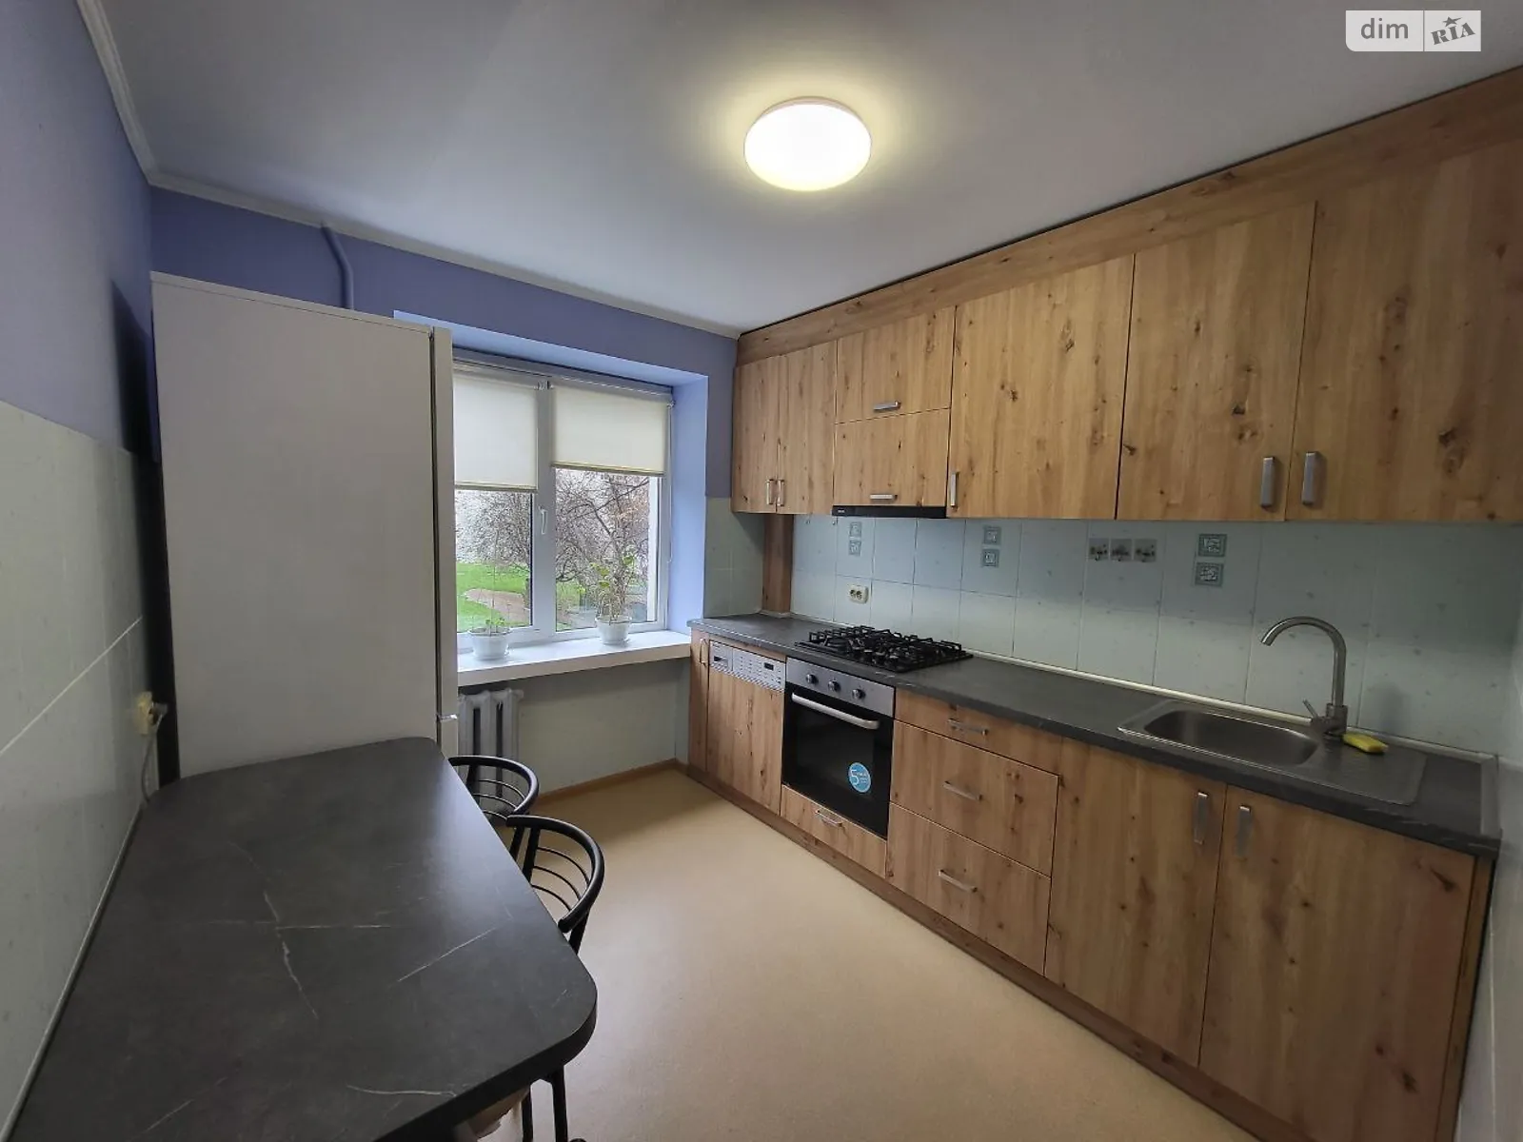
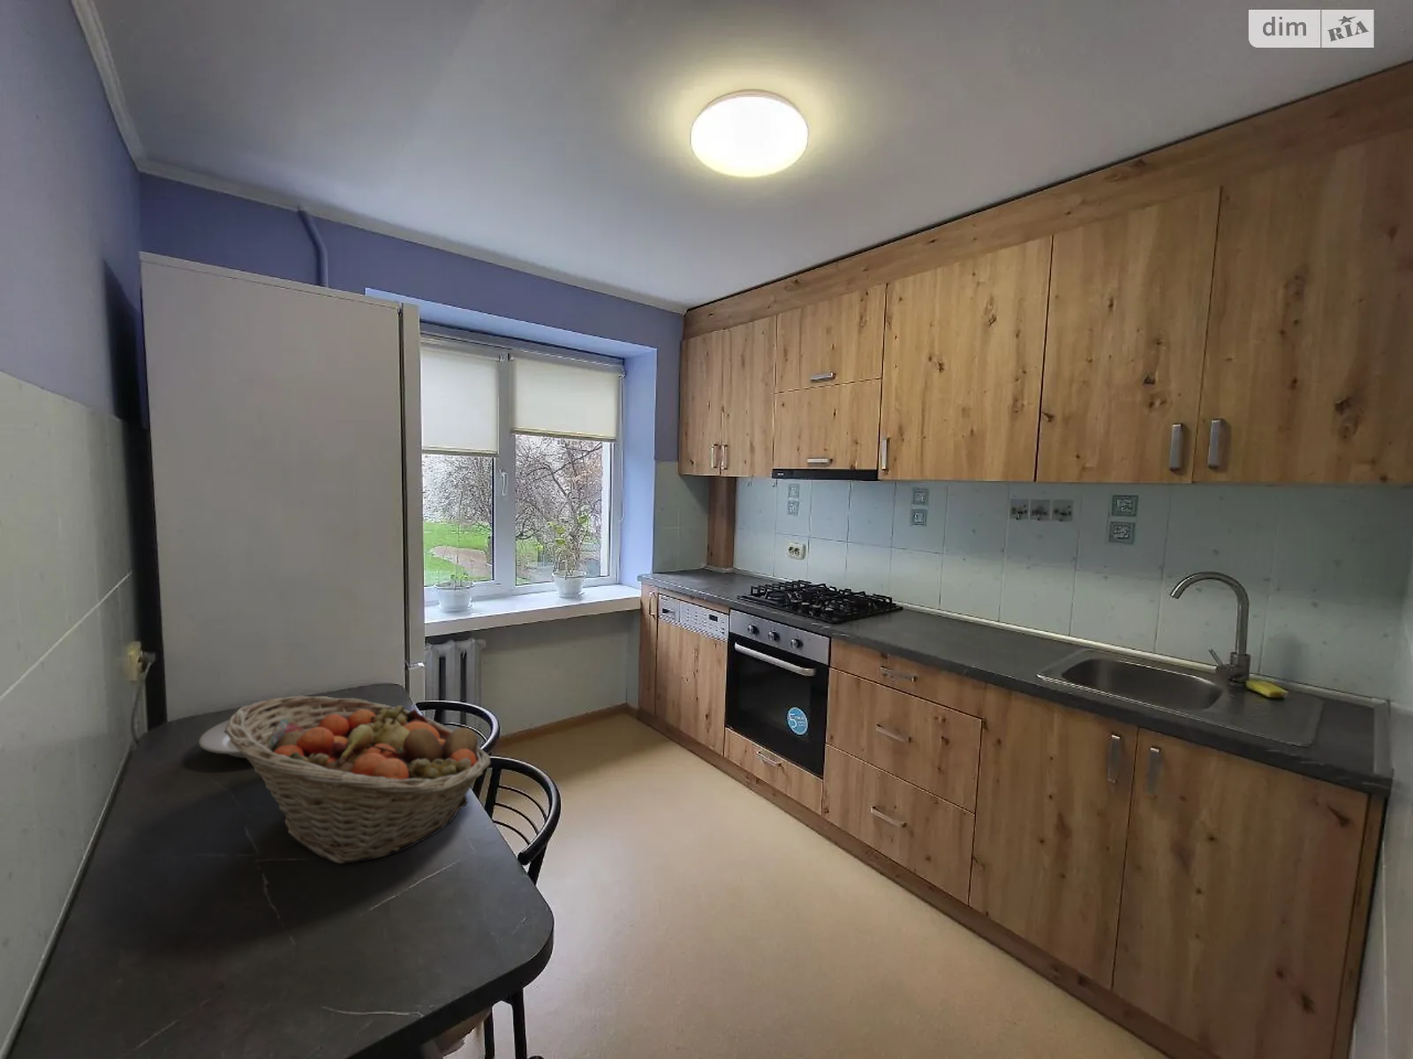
+ plate (270, 726)
+ fruit basket (366, 758)
